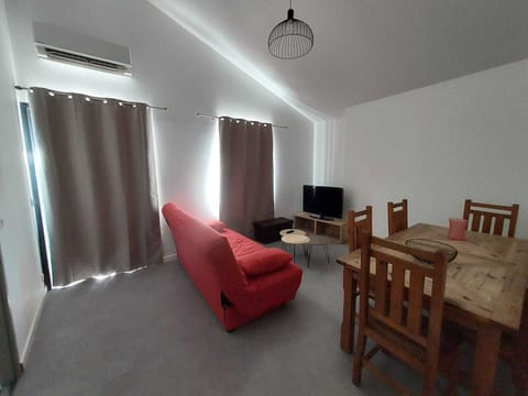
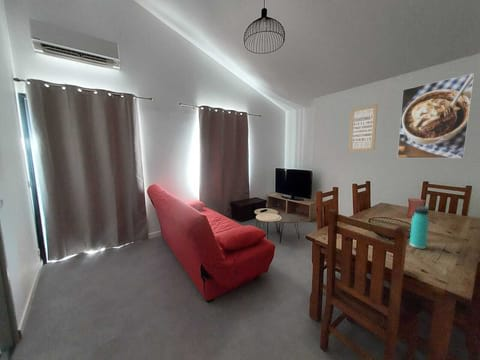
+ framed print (431, 121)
+ wall art (362, 129)
+ thermos bottle (419, 226)
